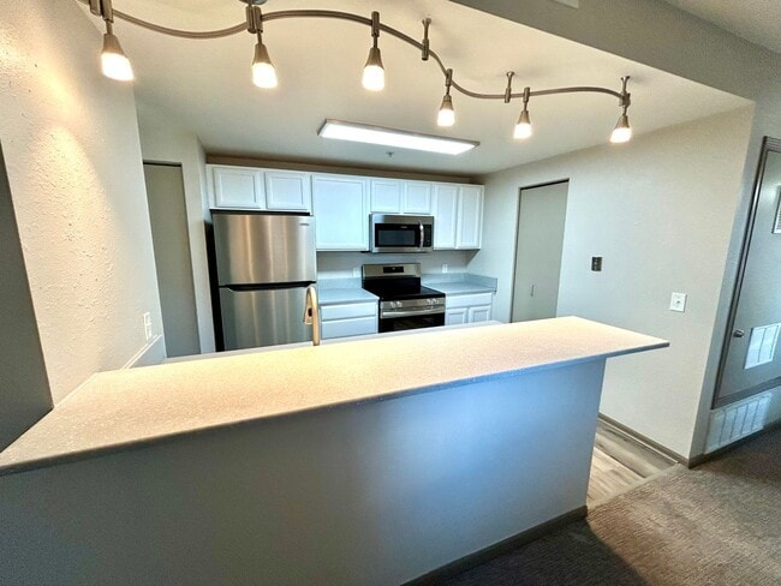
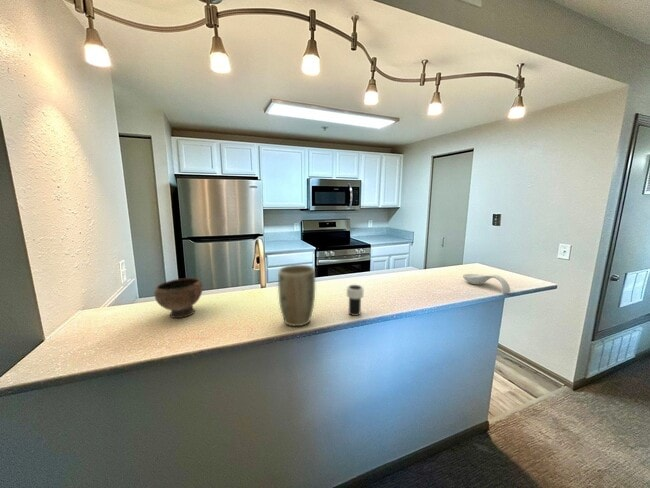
+ cup (354, 300)
+ plant pot (297, 295)
+ bowl (180, 298)
+ spoon rest (485, 279)
